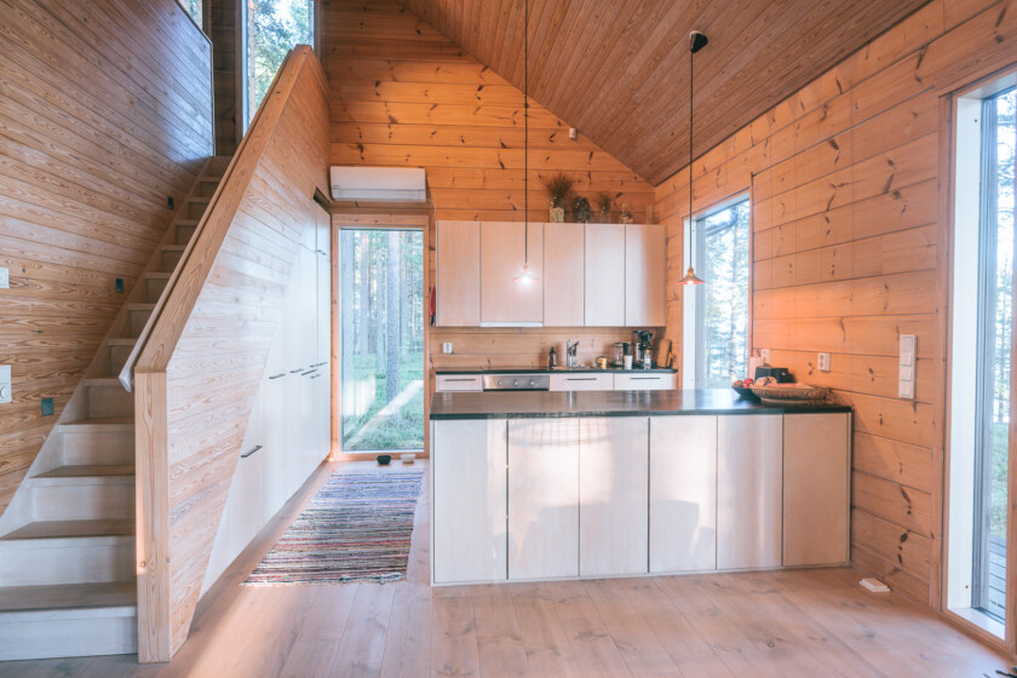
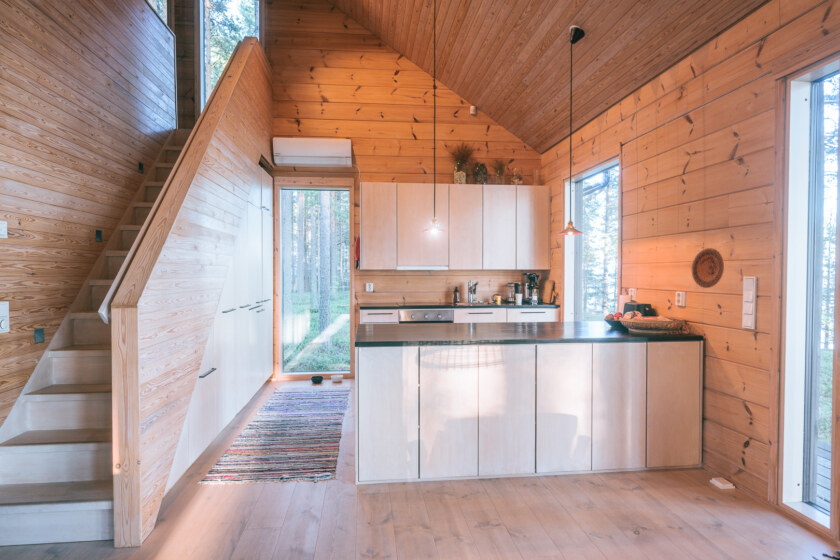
+ decorative plate (707, 268)
